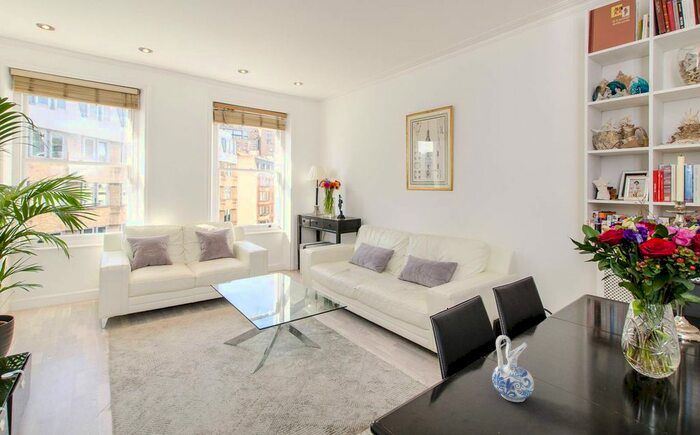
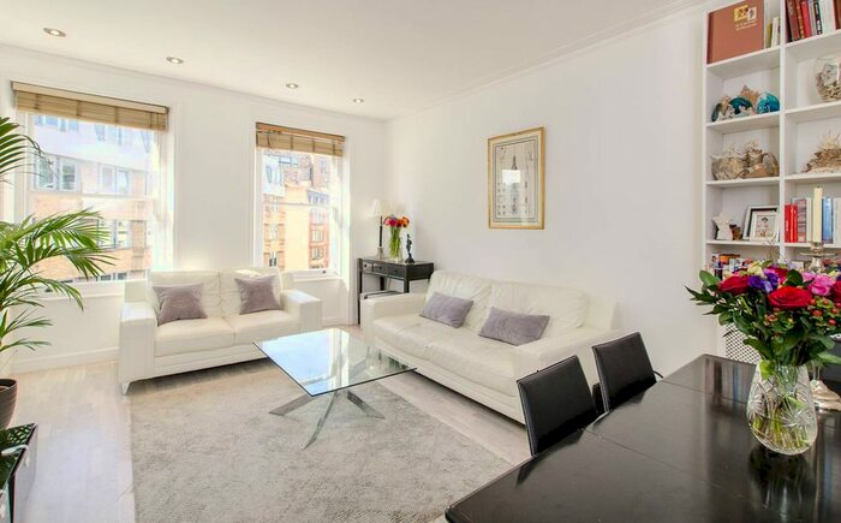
- ceramic pitcher (512, 365)
